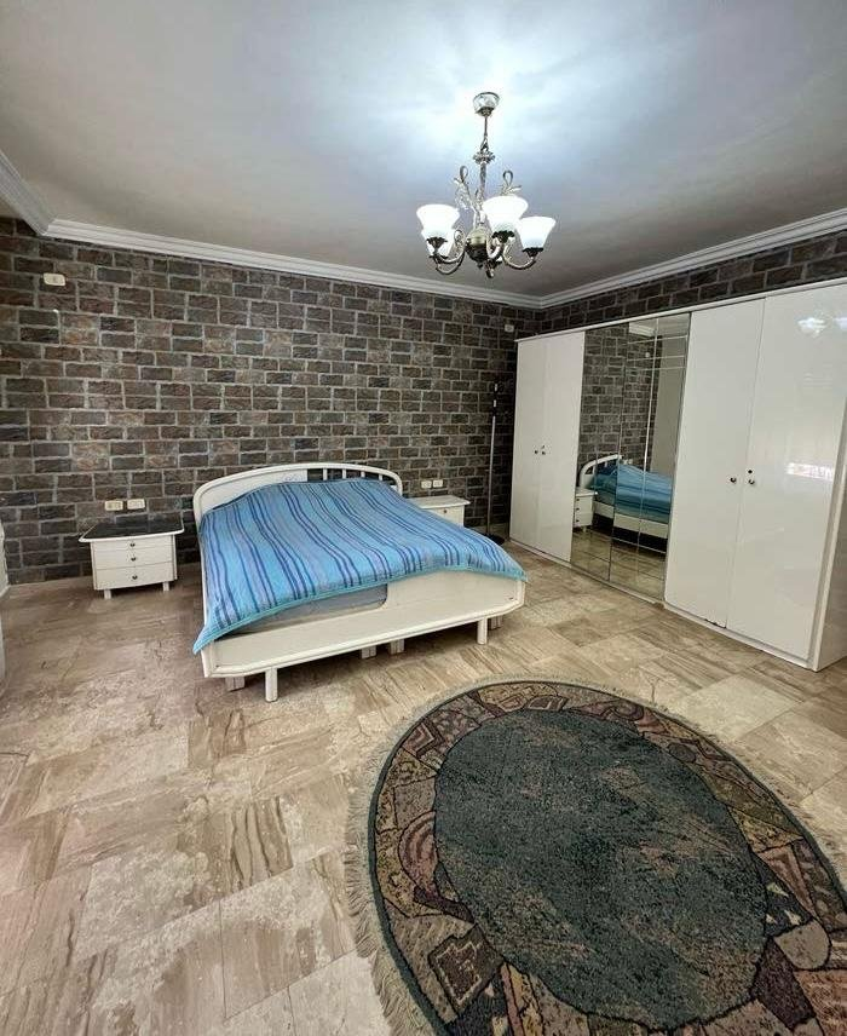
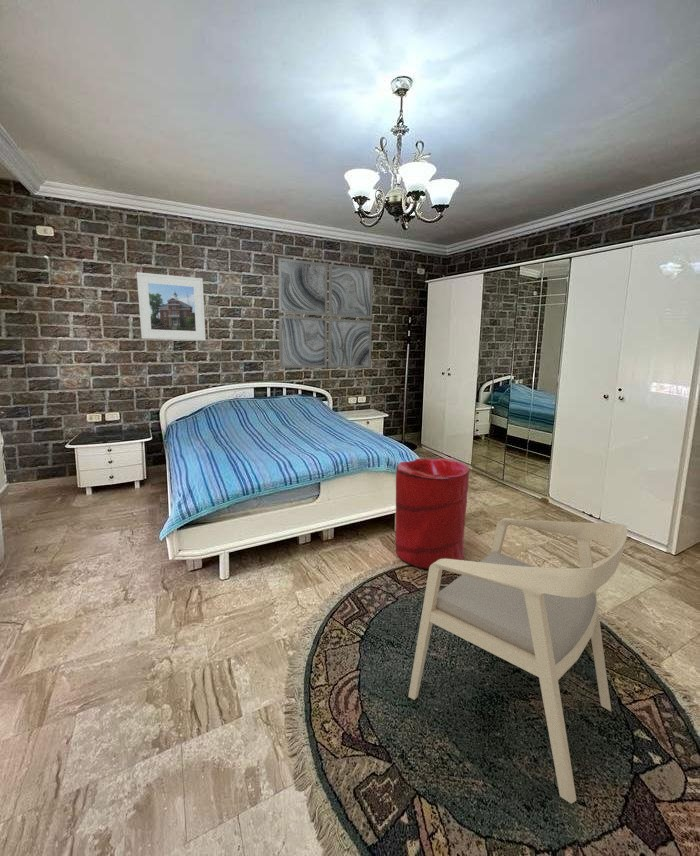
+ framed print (172, 307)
+ wall art (326, 318)
+ laundry hamper (430, 508)
+ armchair (520, 613)
